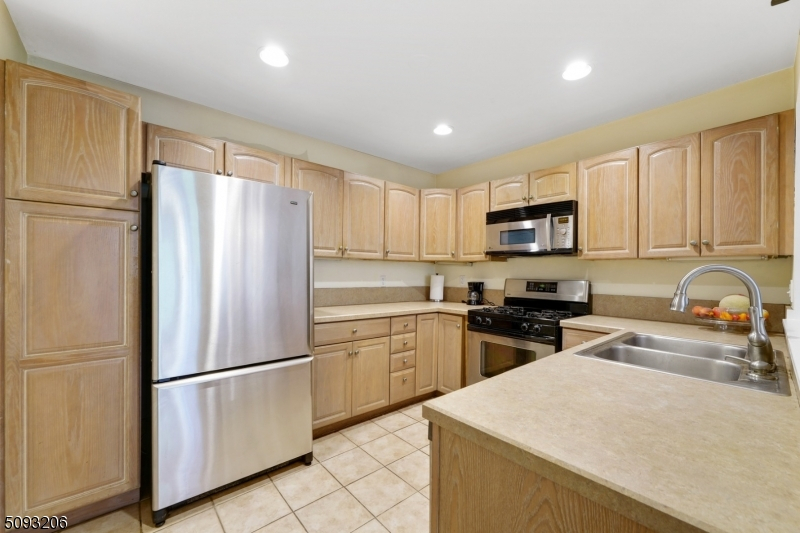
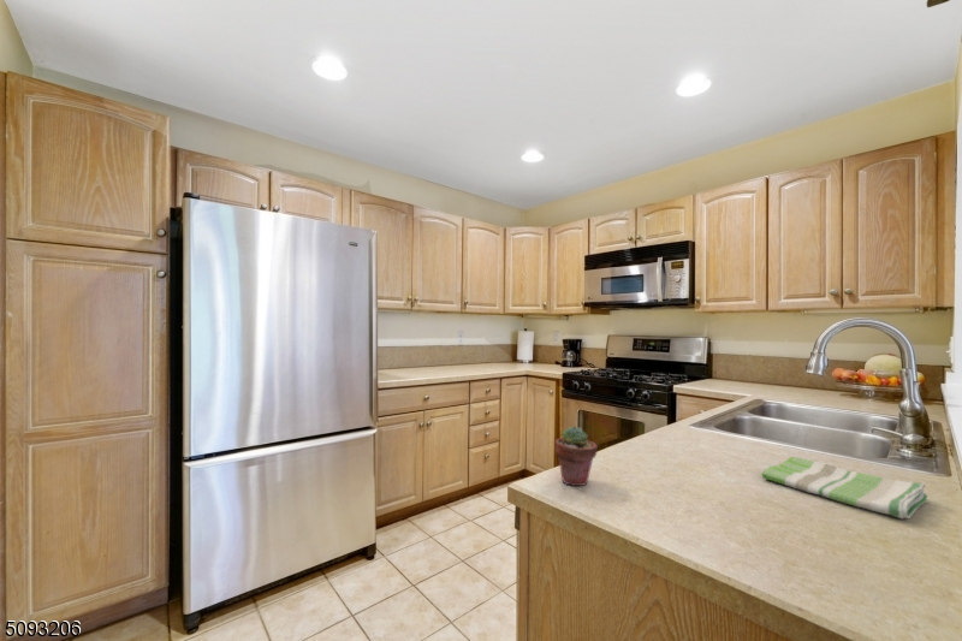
+ dish towel (839, 481)
+ potted succulent (575, 453)
